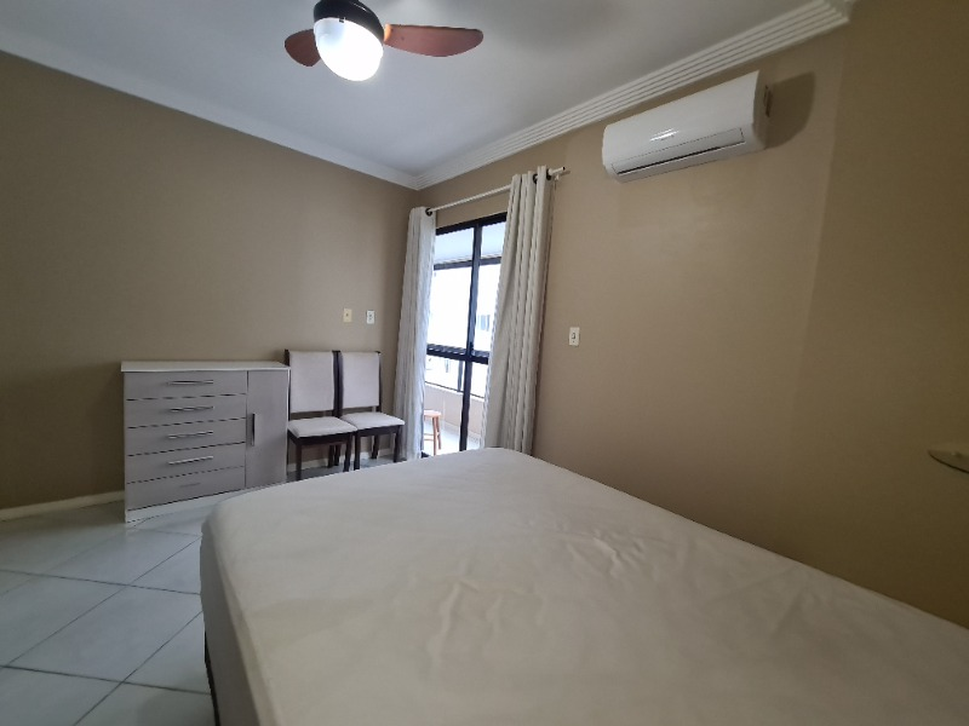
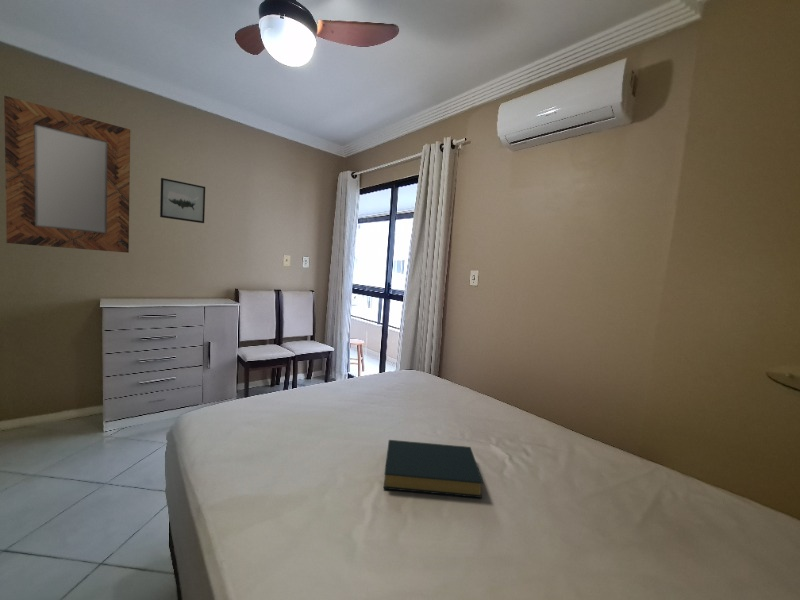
+ wall art (183, 201)
+ hardback book (430, 465)
+ home mirror (73, 182)
